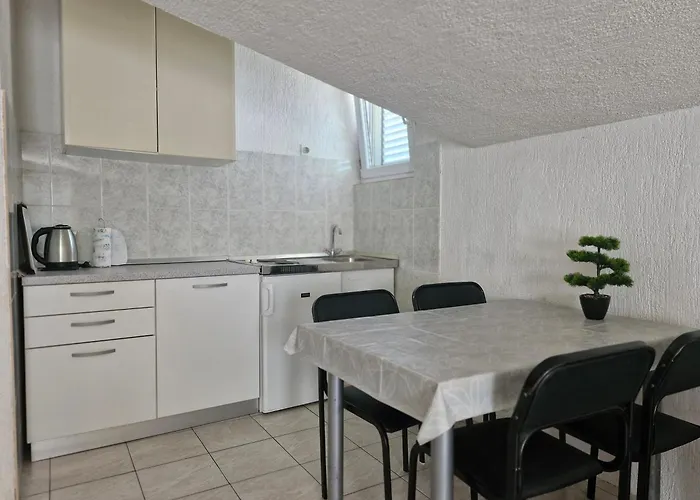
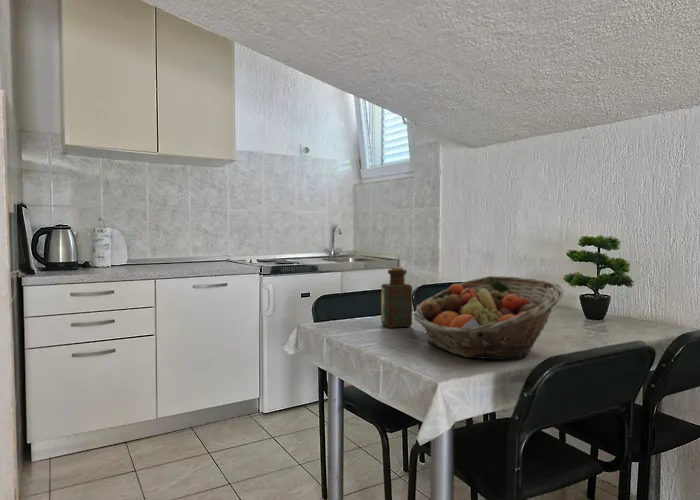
+ fruit basket (483, 313)
+ bottle (396, 296)
